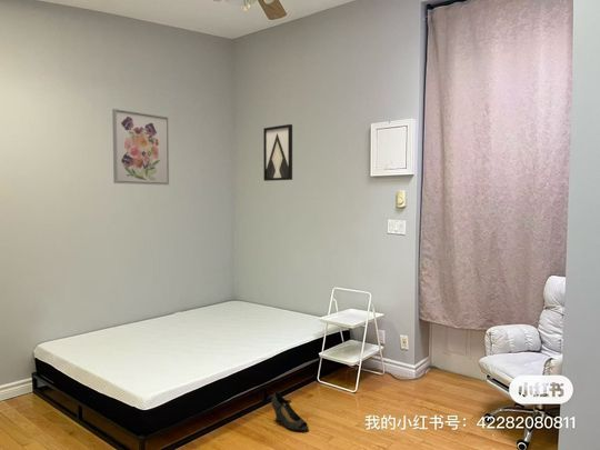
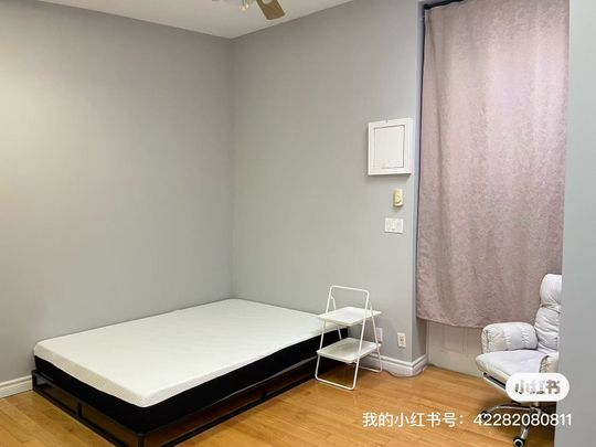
- shoe (289, 410)
- wall art (277, 153)
- wall art (141, 148)
